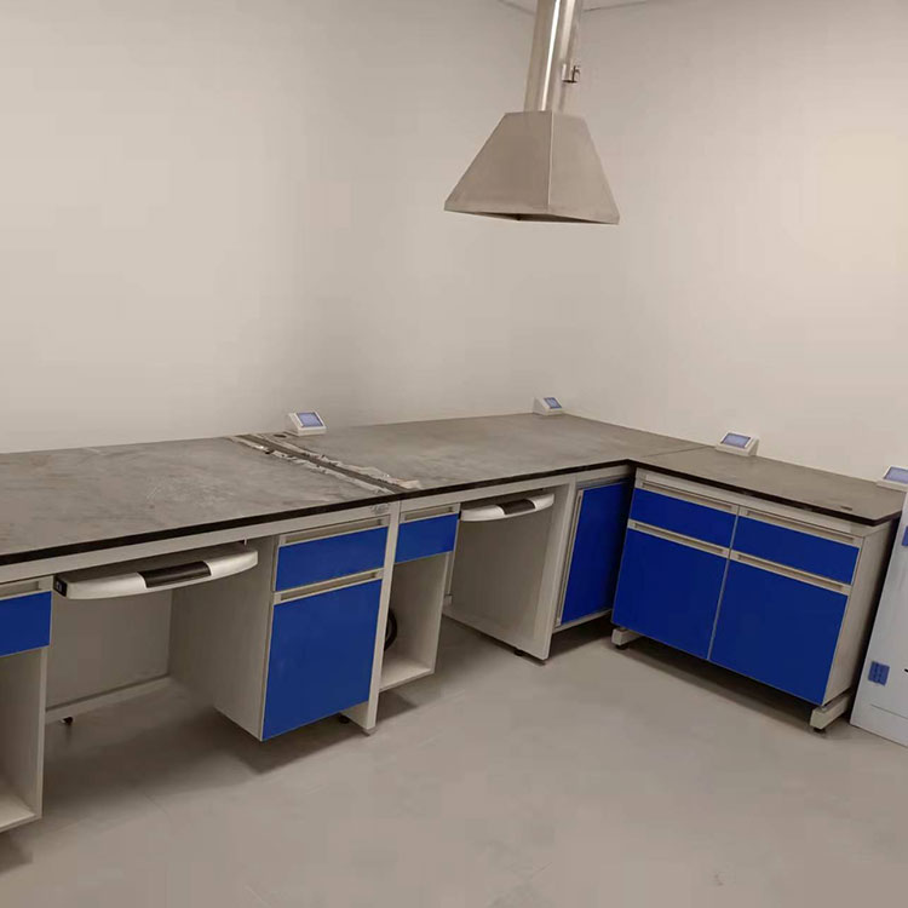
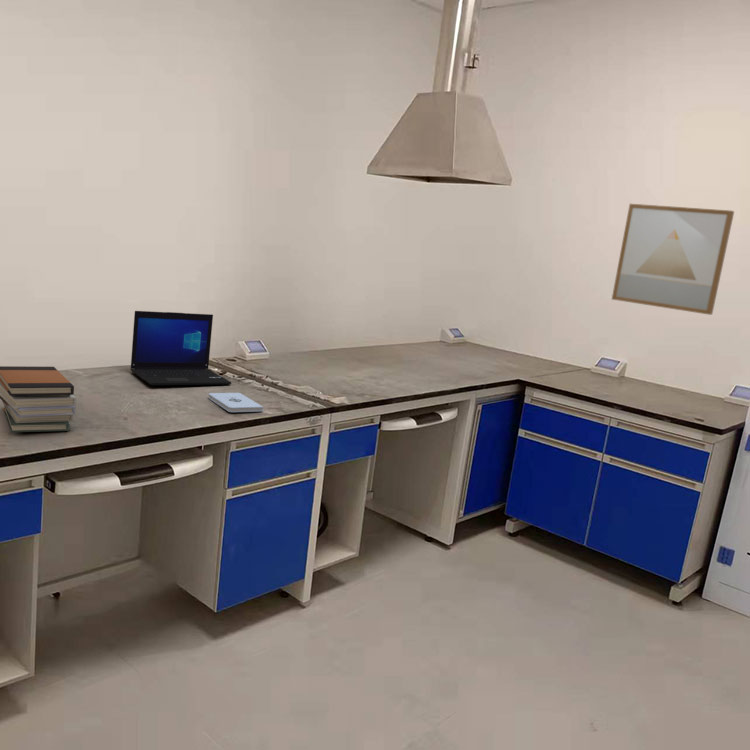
+ book stack (34, 398)
+ wall art (669, 257)
+ laptop (183, 348)
+ notepad (234, 402)
